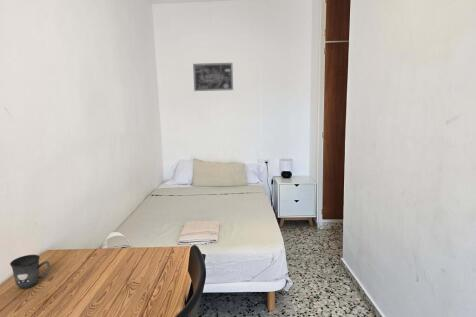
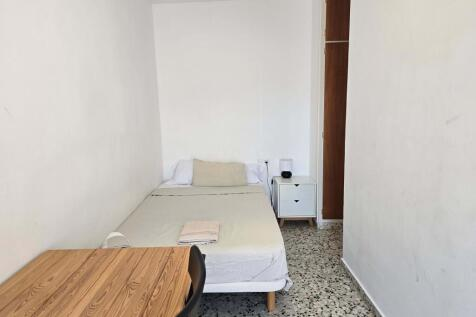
- wall art (213, 77)
- mug (31, 271)
